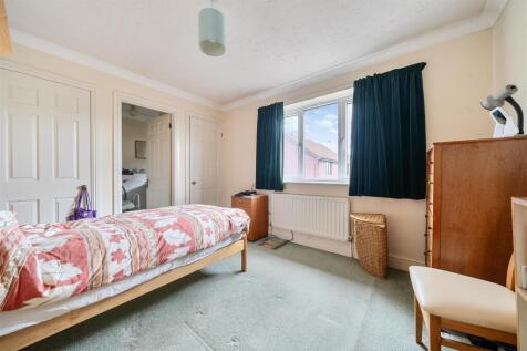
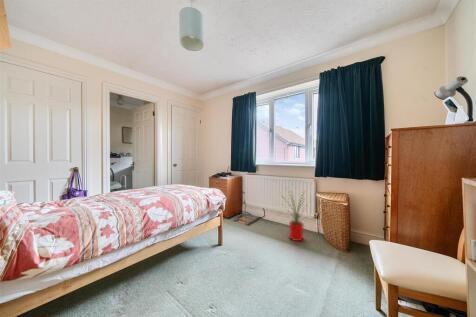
+ house plant (296, 213)
